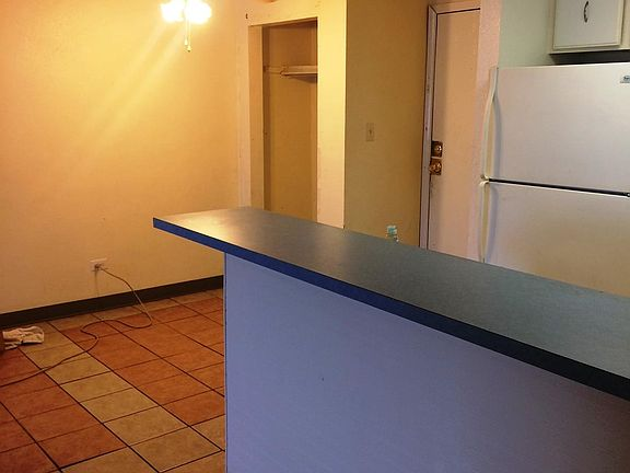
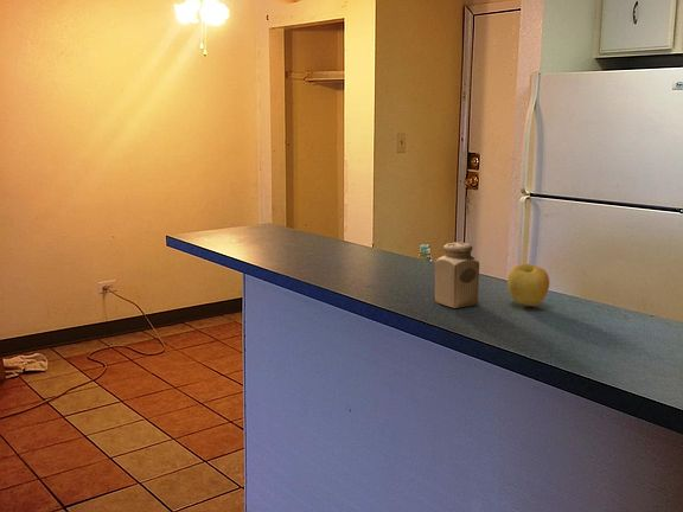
+ apple (528, 284)
+ salt shaker (457, 273)
